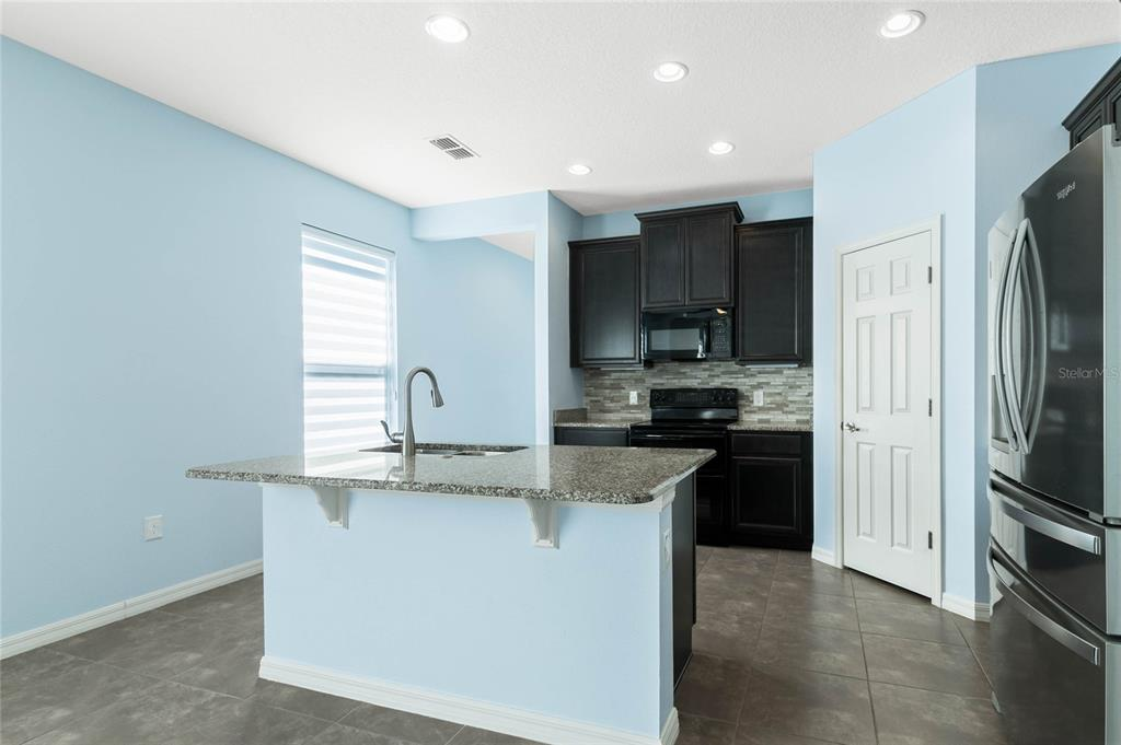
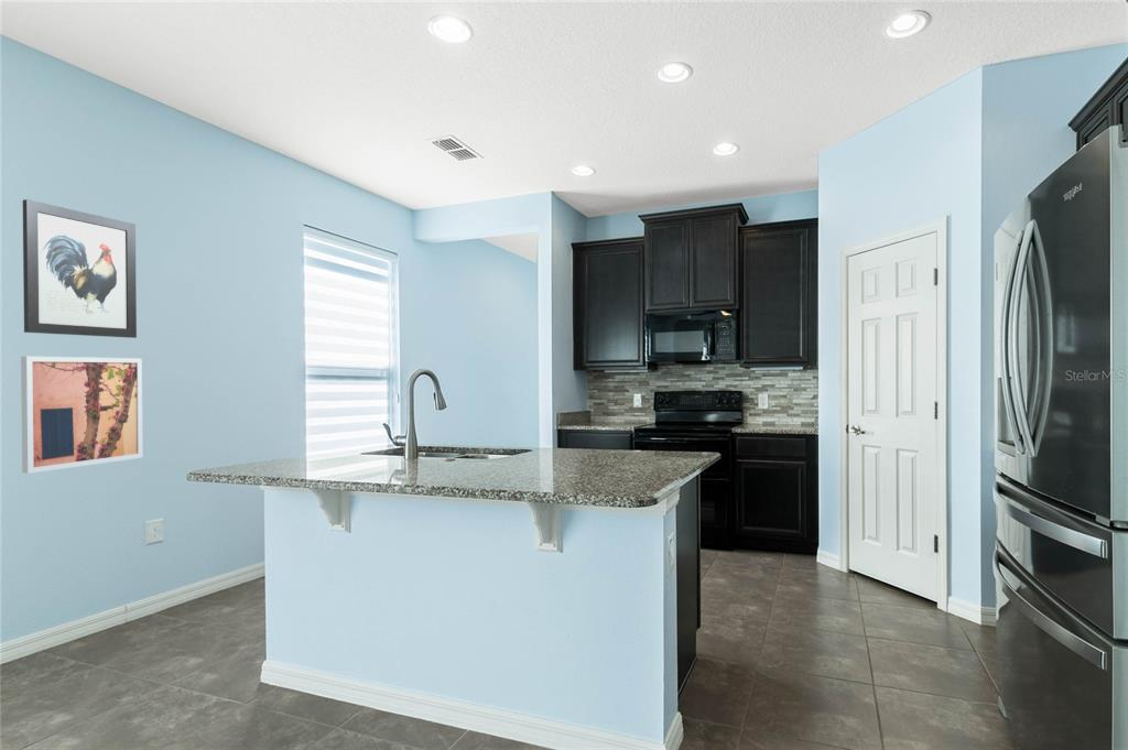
+ wall art (84, 273)
+ wall art (86, 411)
